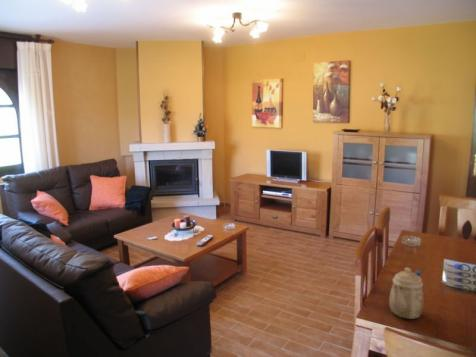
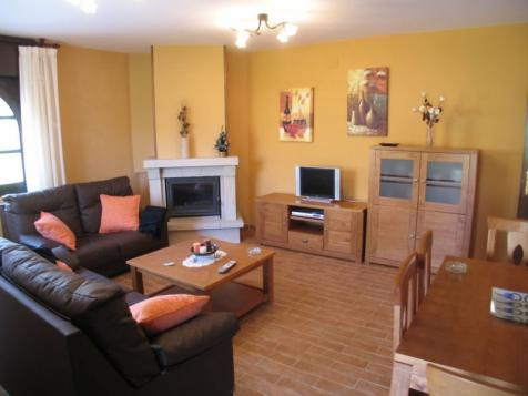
- teapot (407, 290)
